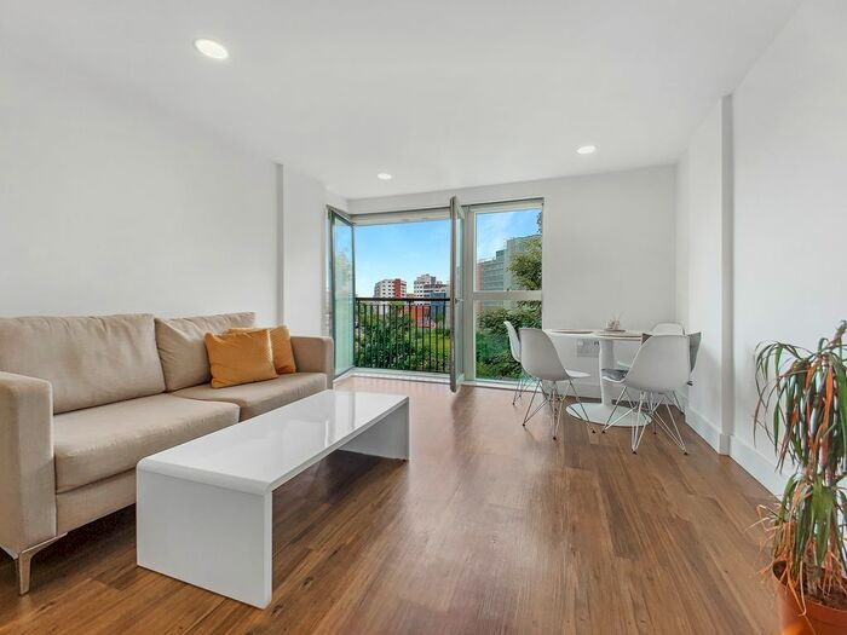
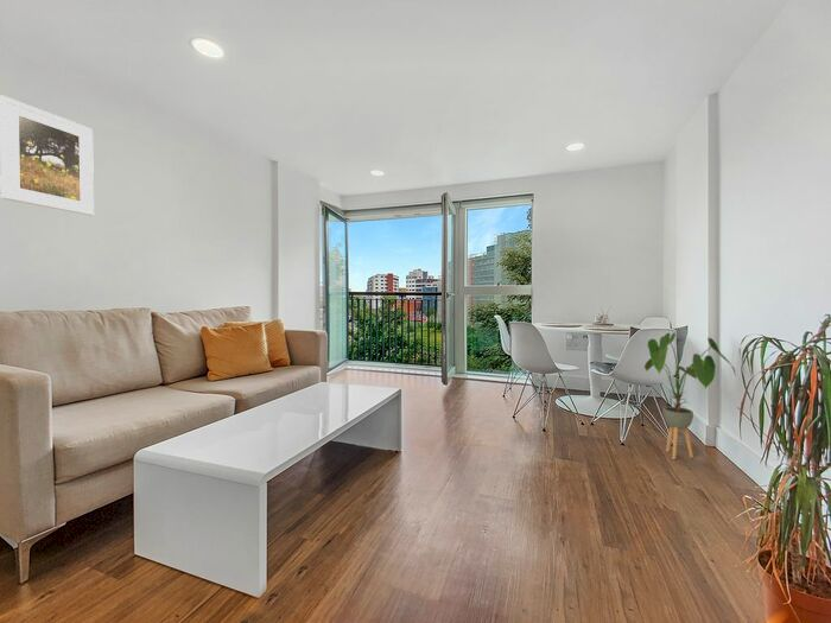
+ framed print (50, 160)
+ house plant (684, 399)
